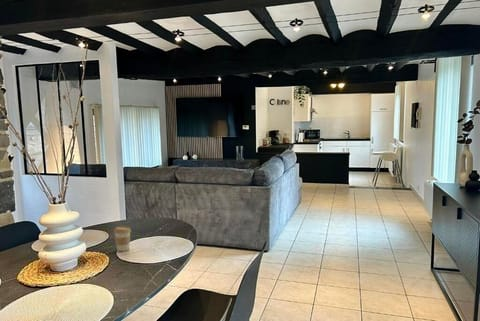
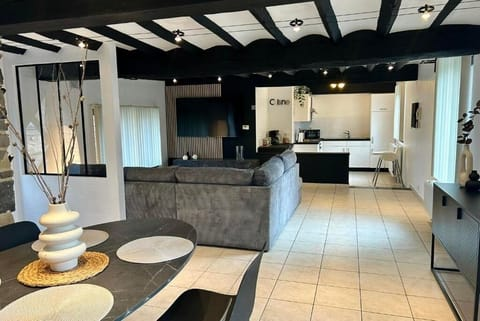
- coffee cup (122, 238)
